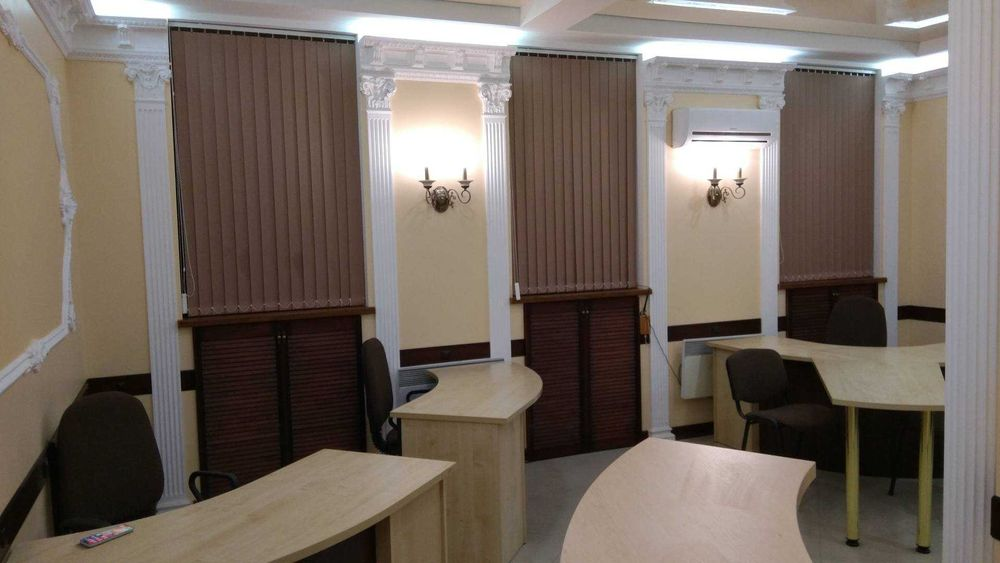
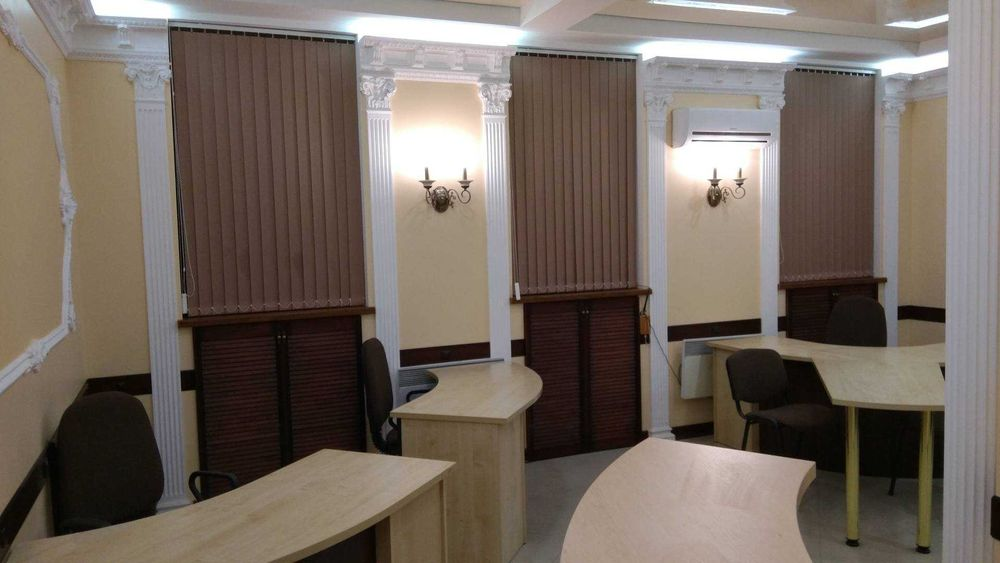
- smartphone (107, 535)
